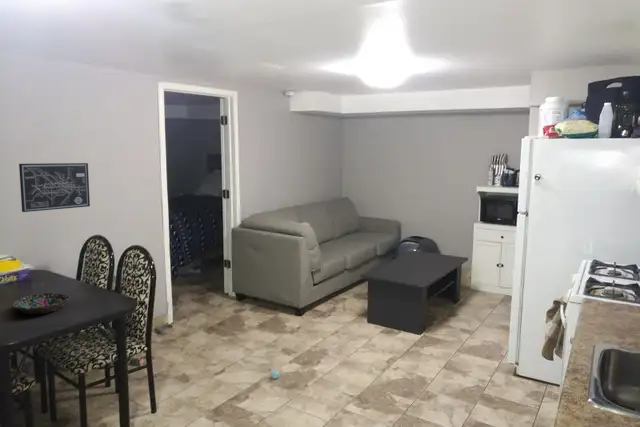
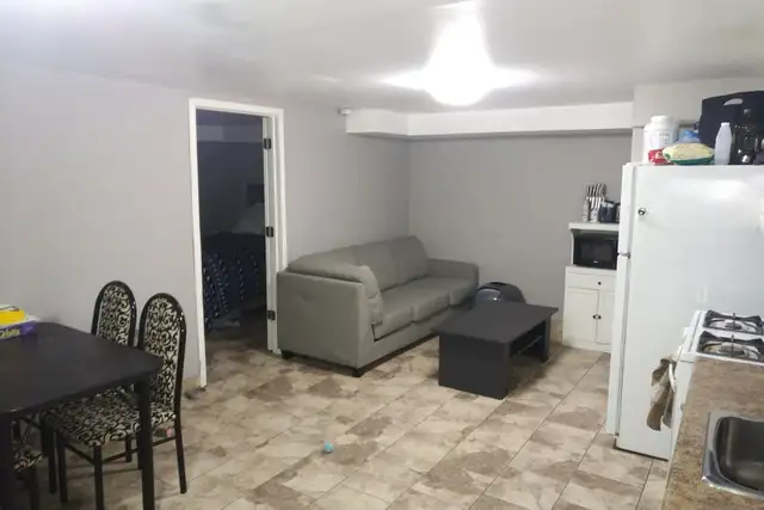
- wall art (56, 186)
- bowl (41, 303)
